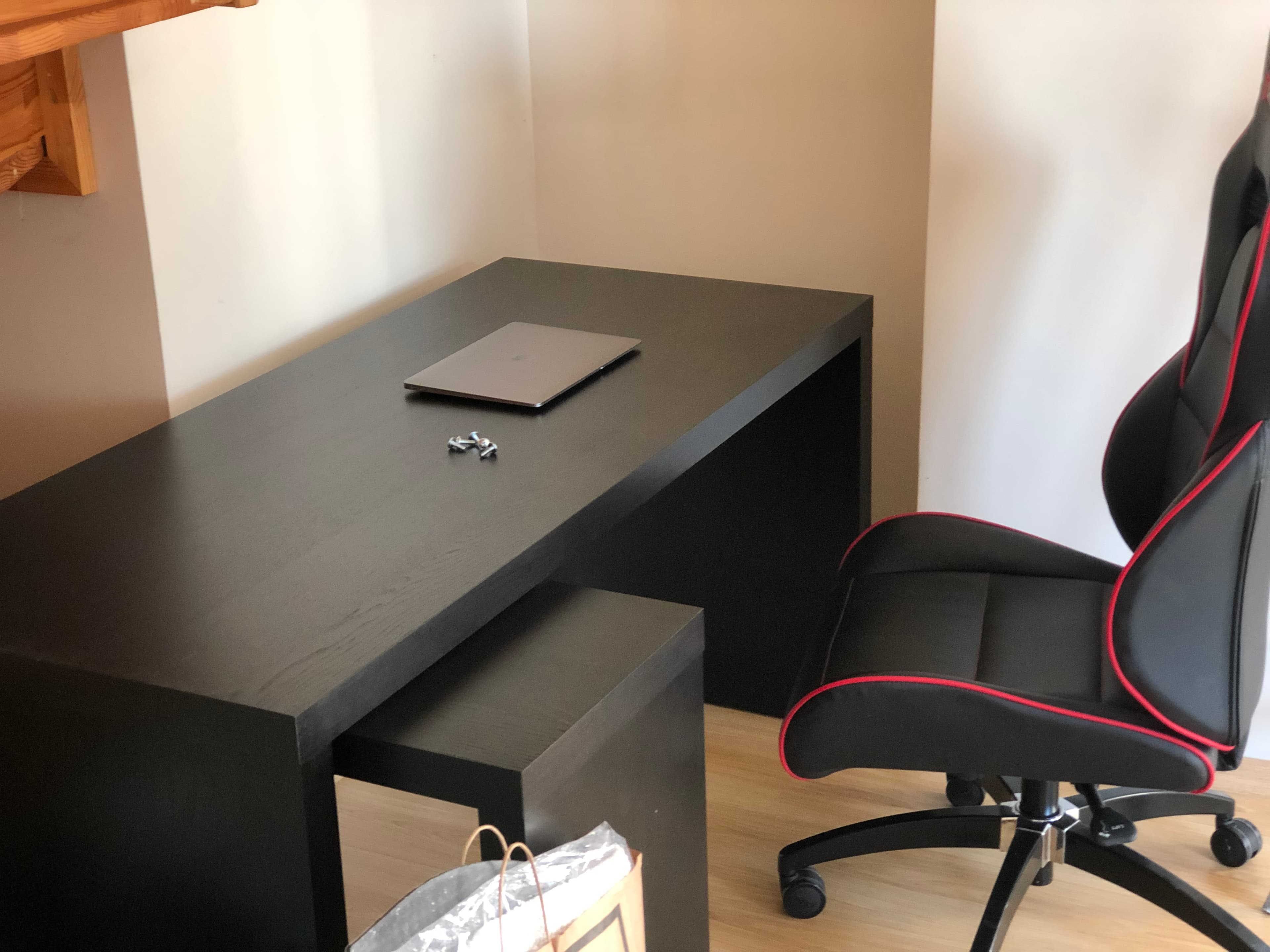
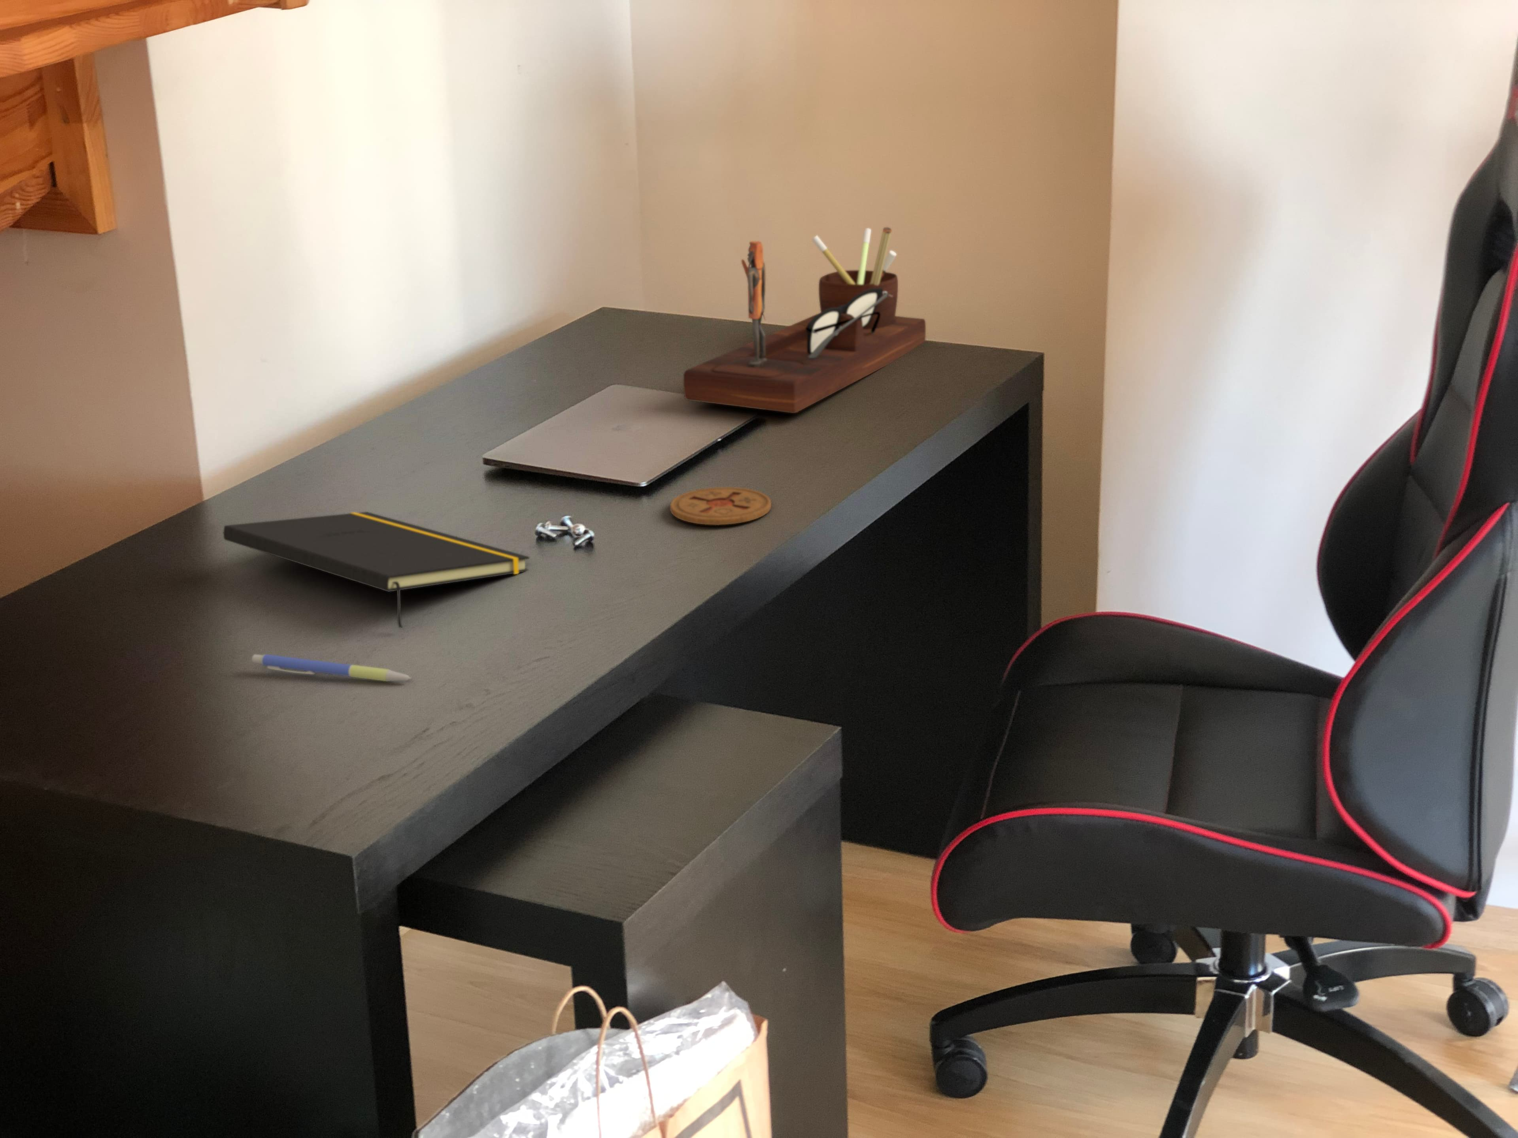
+ coaster (721, 506)
+ pen (331, 668)
+ desk organizer (819, 296)
+ notepad (377, 549)
